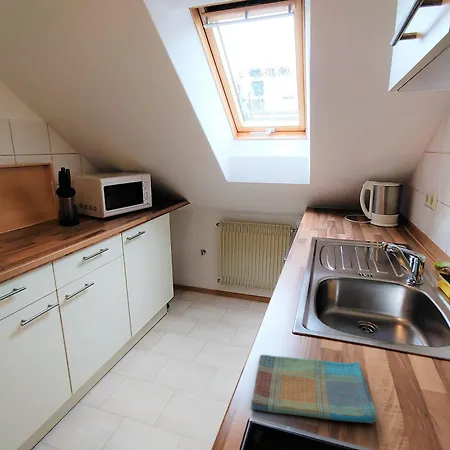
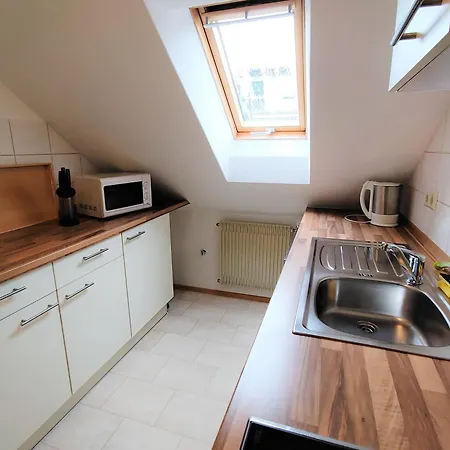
- dish towel (310, 384)
